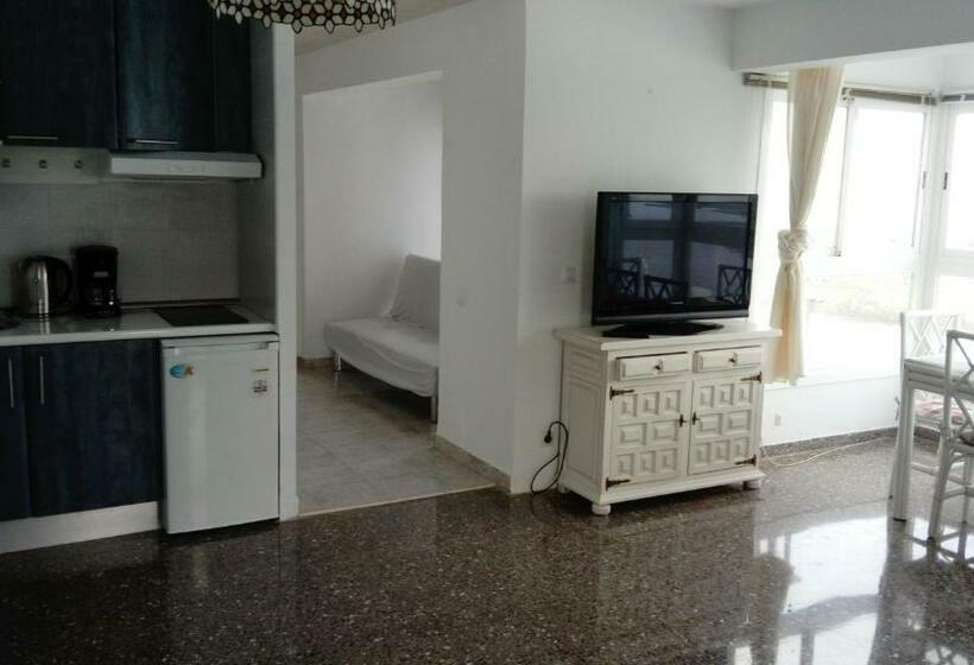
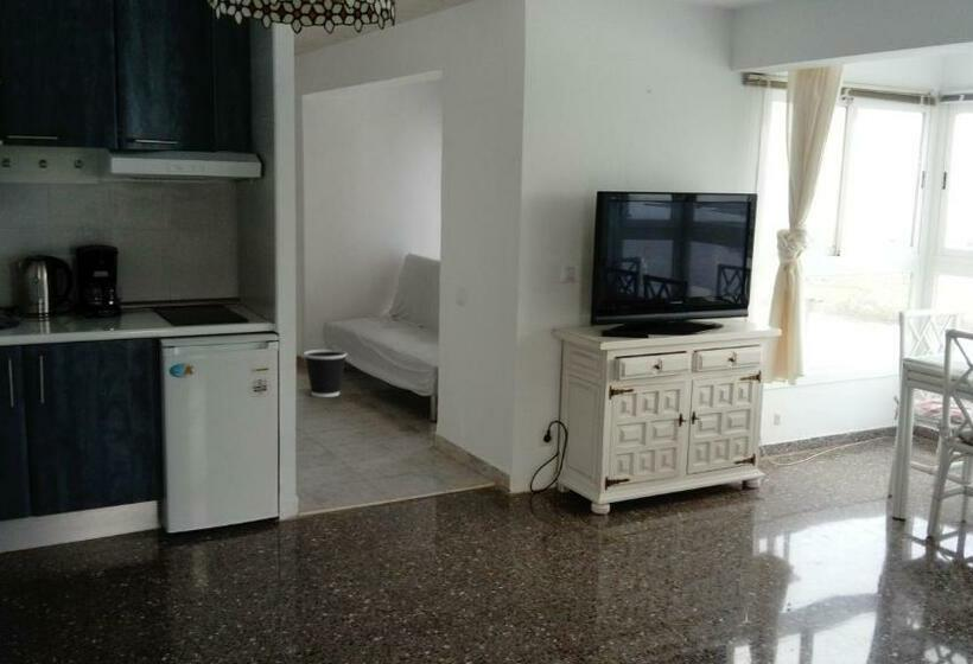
+ wastebasket (325, 374)
